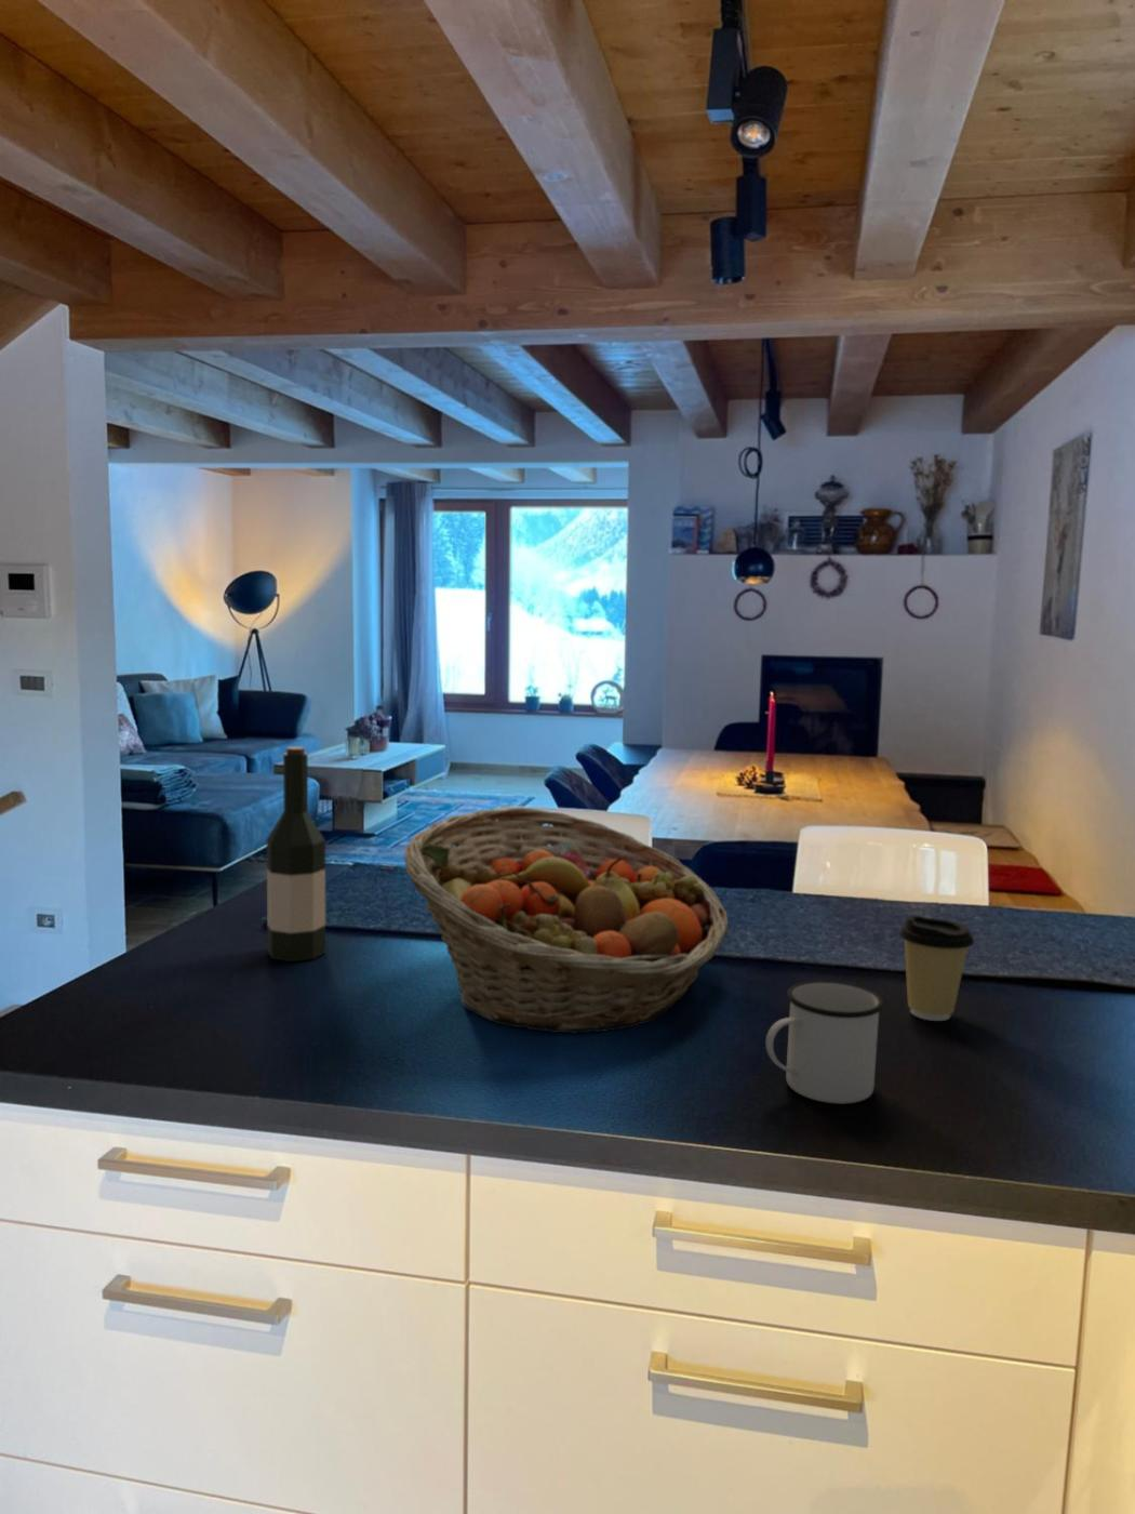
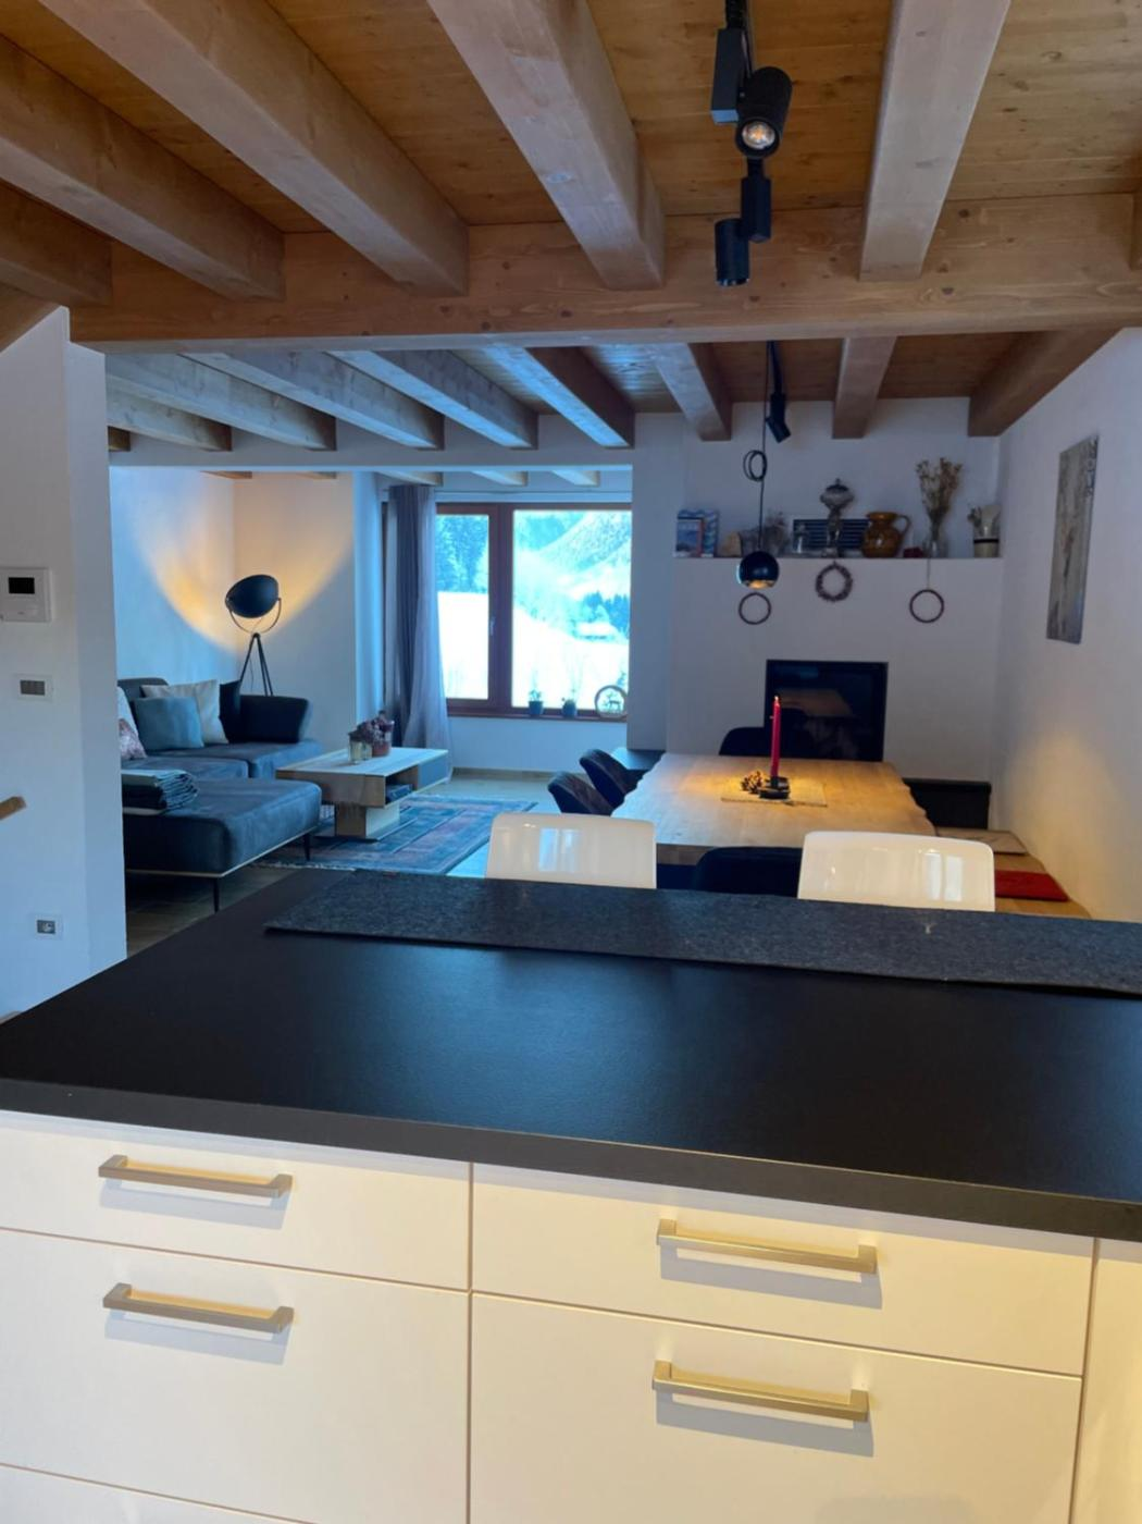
- wine bottle (296, 851)
- coffee cup (932, 968)
- fruit basket (570, 908)
- mug (819, 1042)
